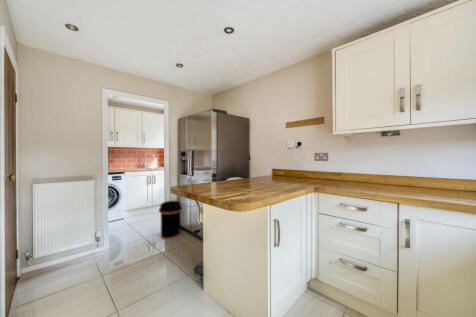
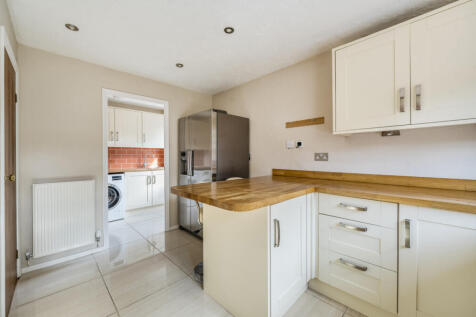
- trash can (170, 219)
